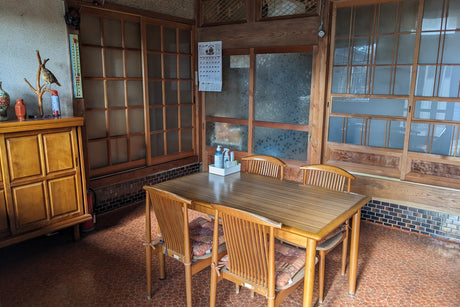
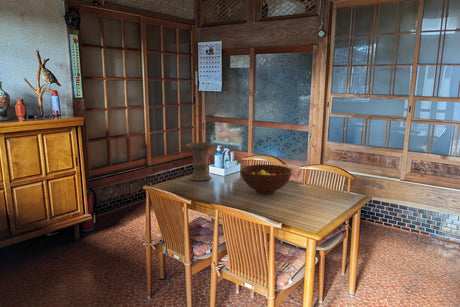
+ vase (200, 161)
+ fruit bowl (265, 180)
